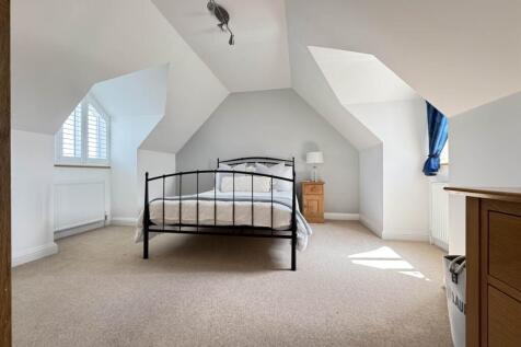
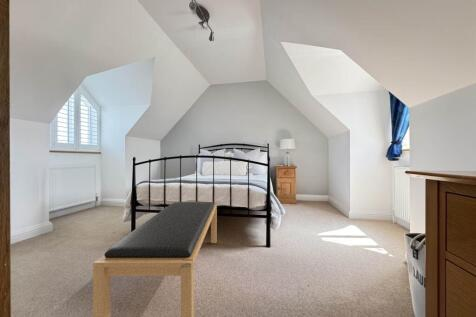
+ bench (178, 244)
